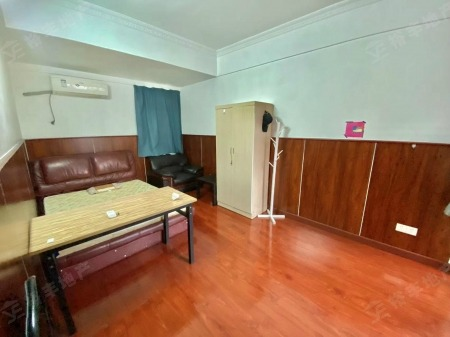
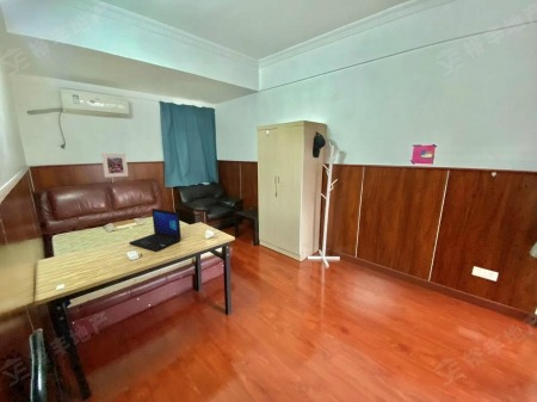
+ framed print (115, 165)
+ laptop (154, 228)
